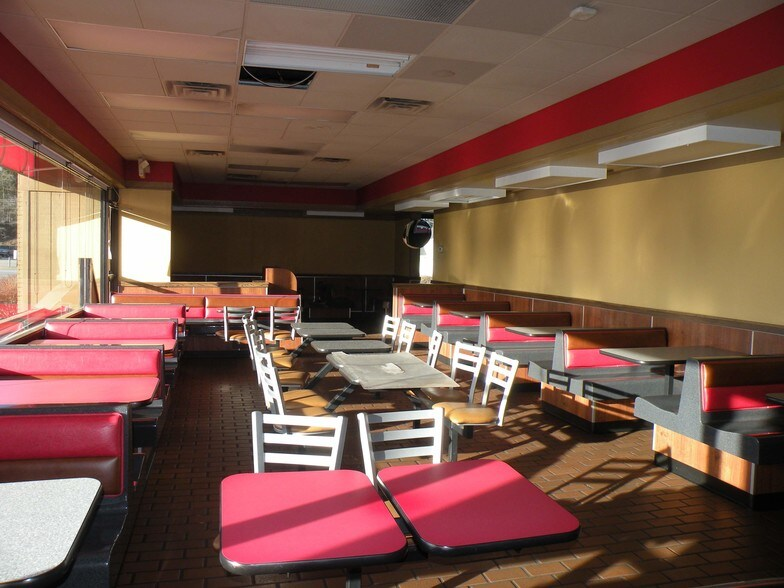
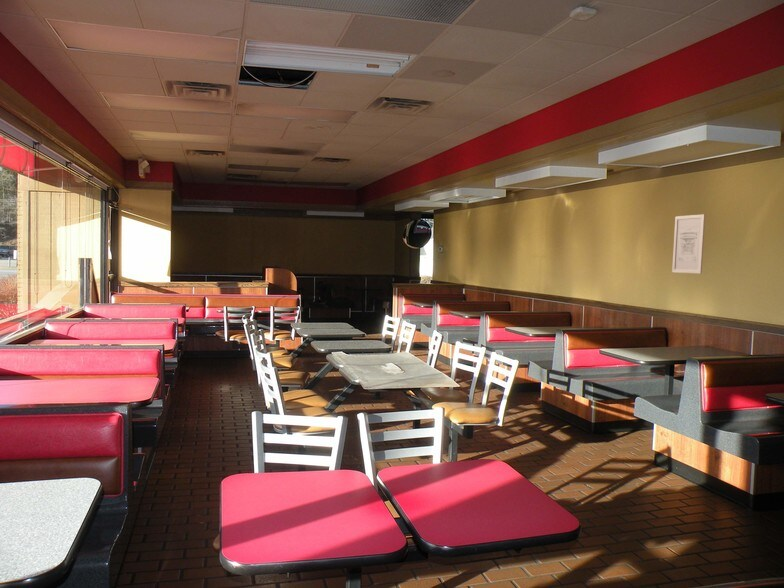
+ wall art (688, 244)
